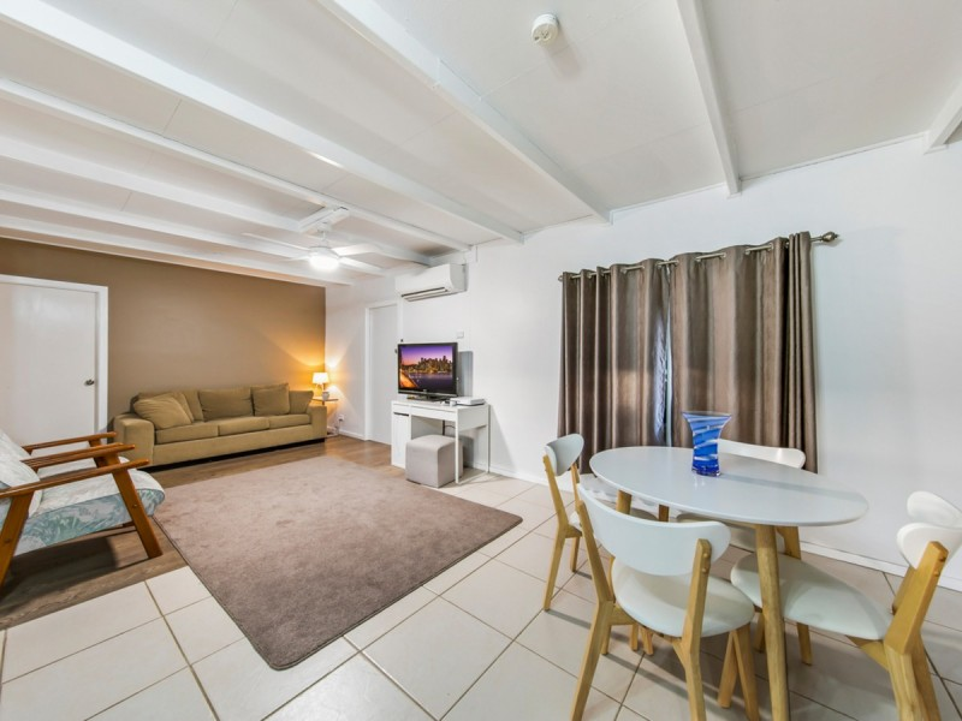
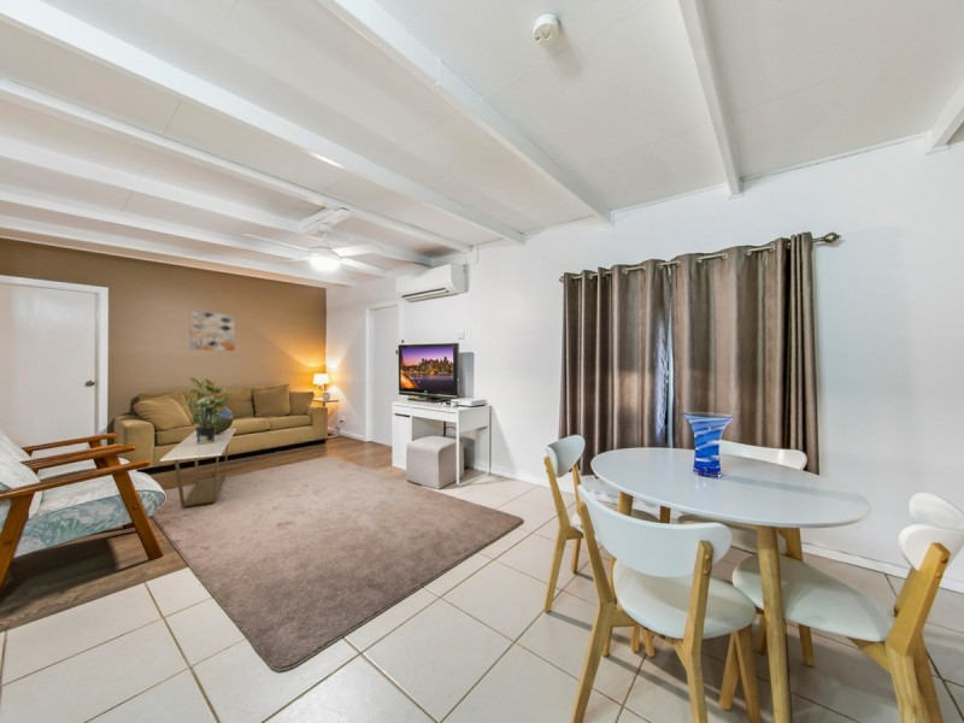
+ wall art (212, 331)
+ potted plant (207, 408)
+ coffee table (196, 465)
+ decorative sphere (216, 418)
